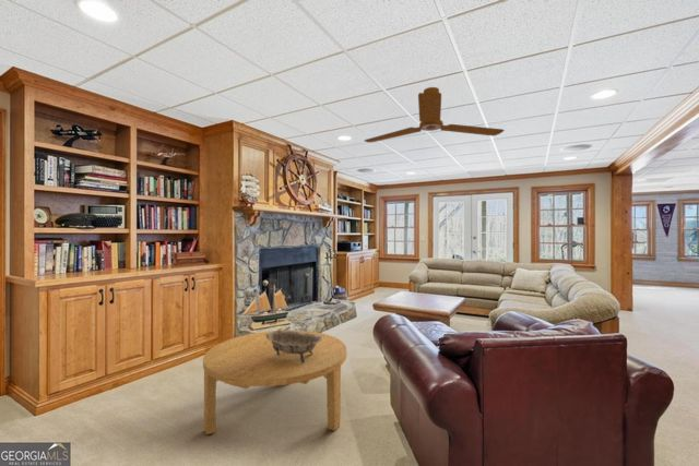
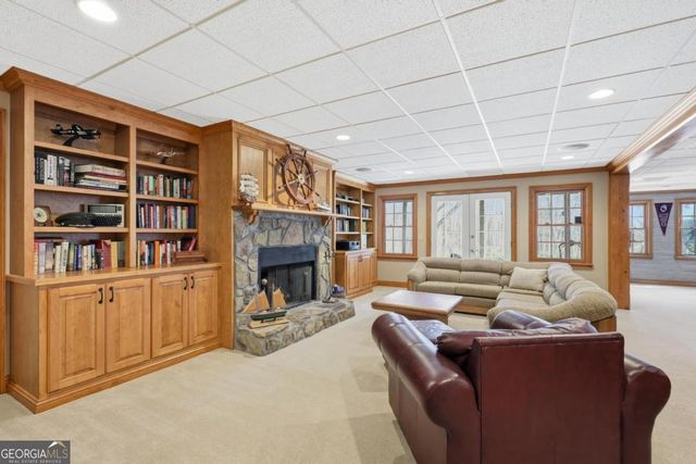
- decorative bowl (294, 345)
- ceiling fan (430, 103)
- coffee table (277, 380)
